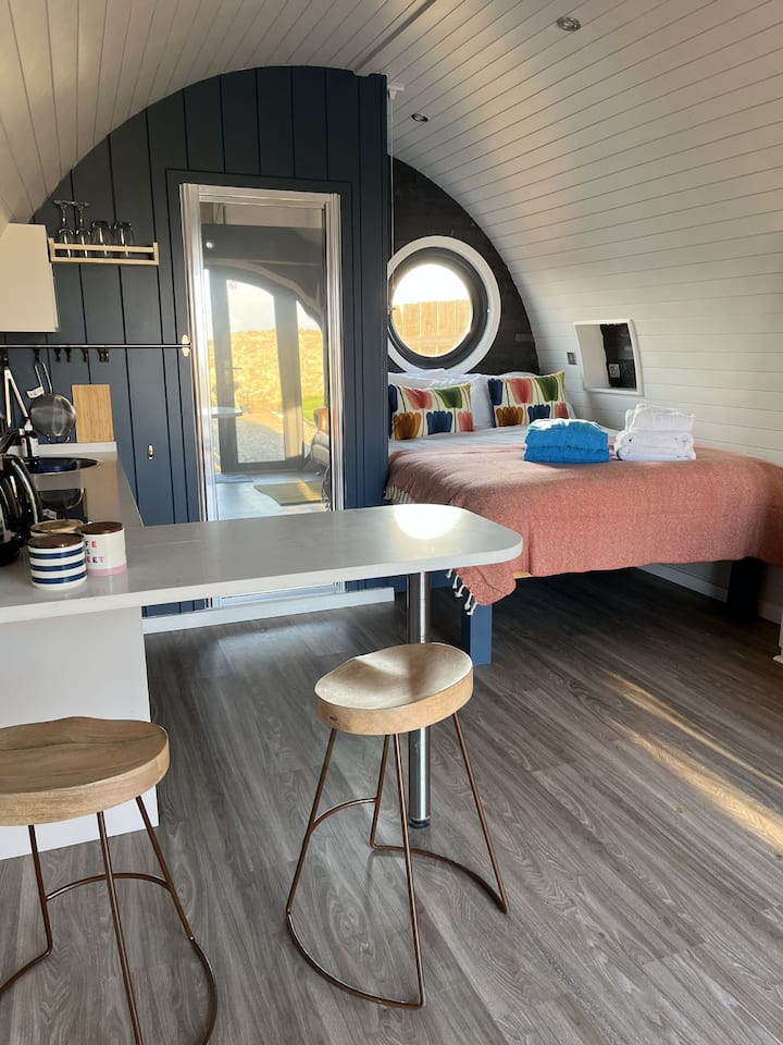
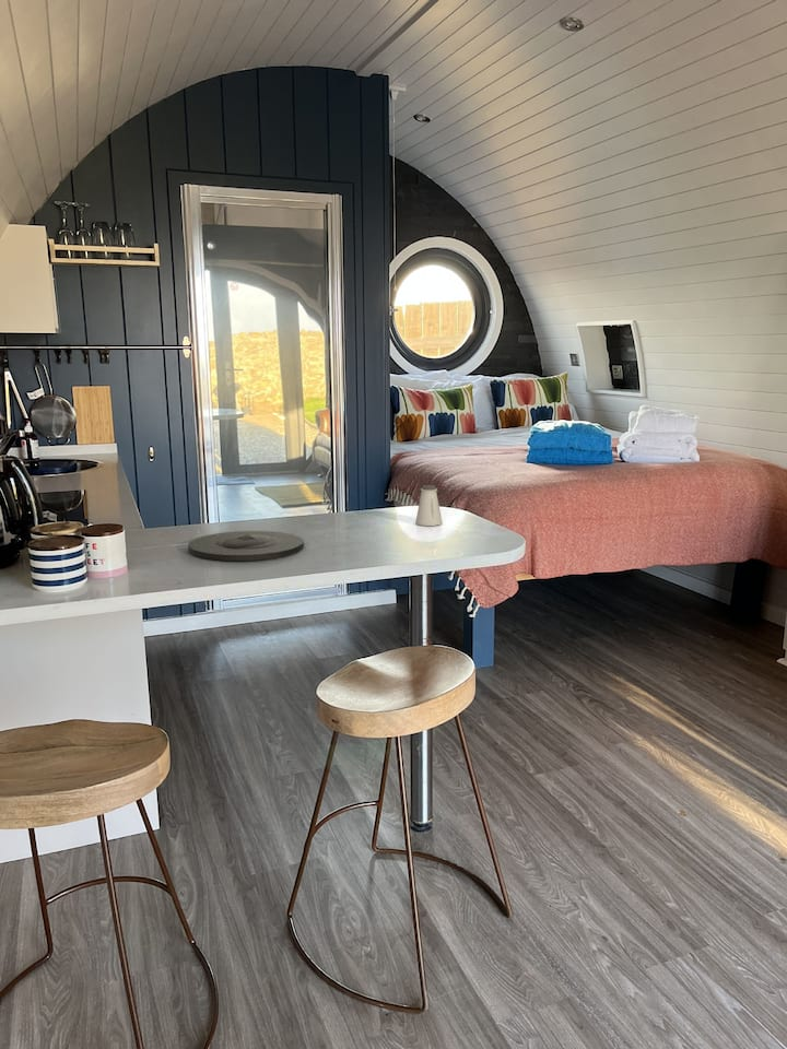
+ plate (246, 541)
+ saltshaker (428, 504)
